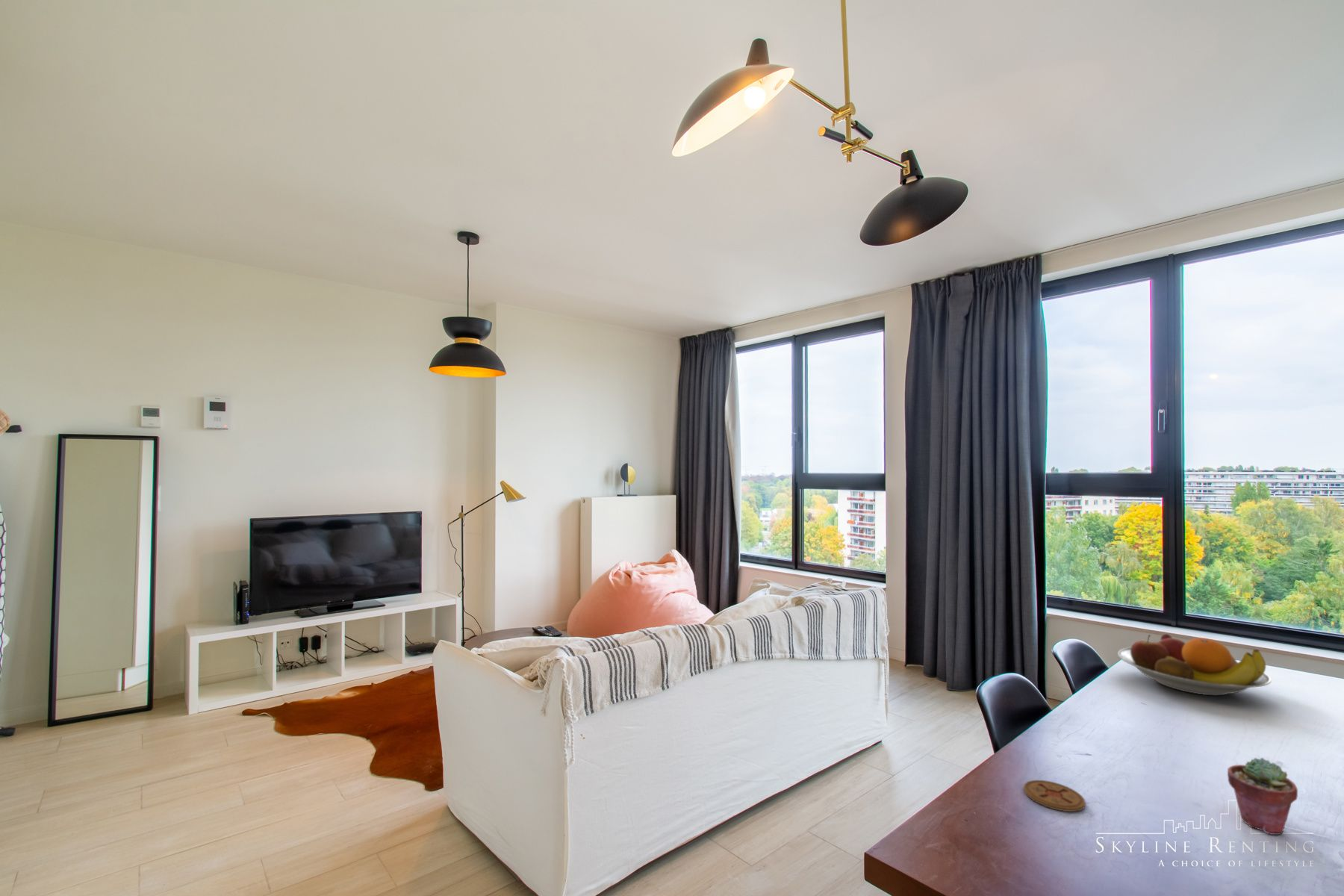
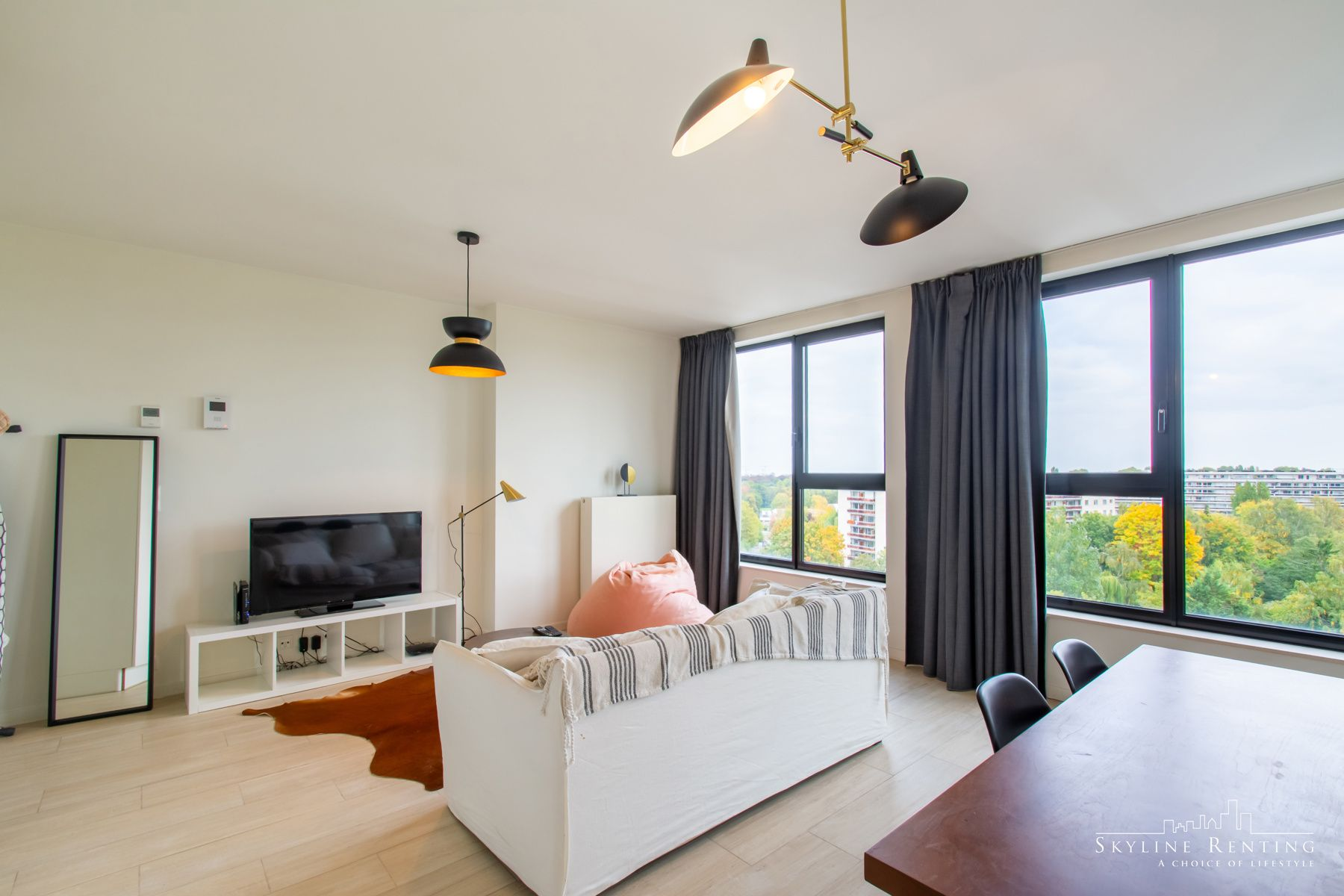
- coaster (1054, 795)
- fruit bowl (1189, 659)
- potted succulent (1261, 791)
